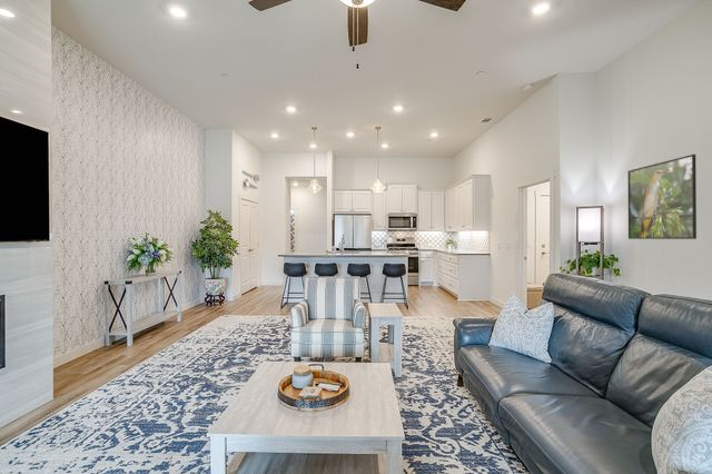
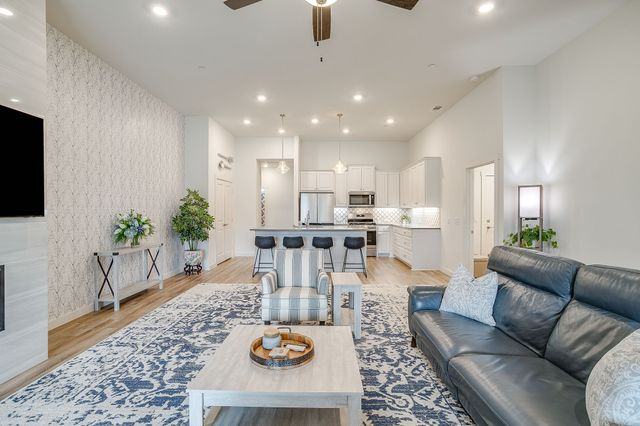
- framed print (657, 200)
